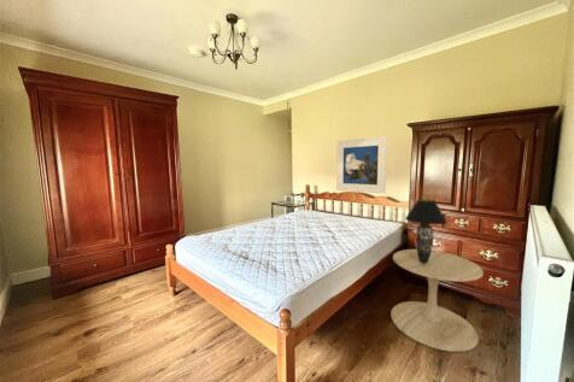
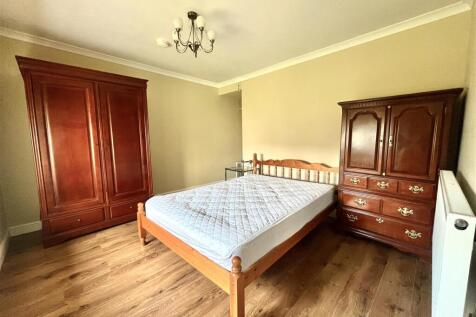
- table lamp (424, 230)
- side table (432, 293)
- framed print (359, 165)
